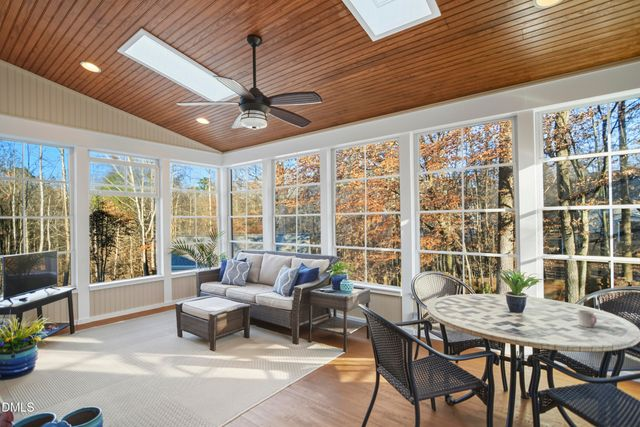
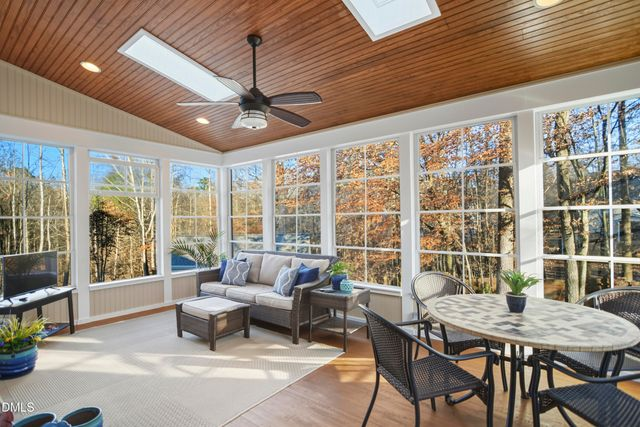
- cup (588, 319)
